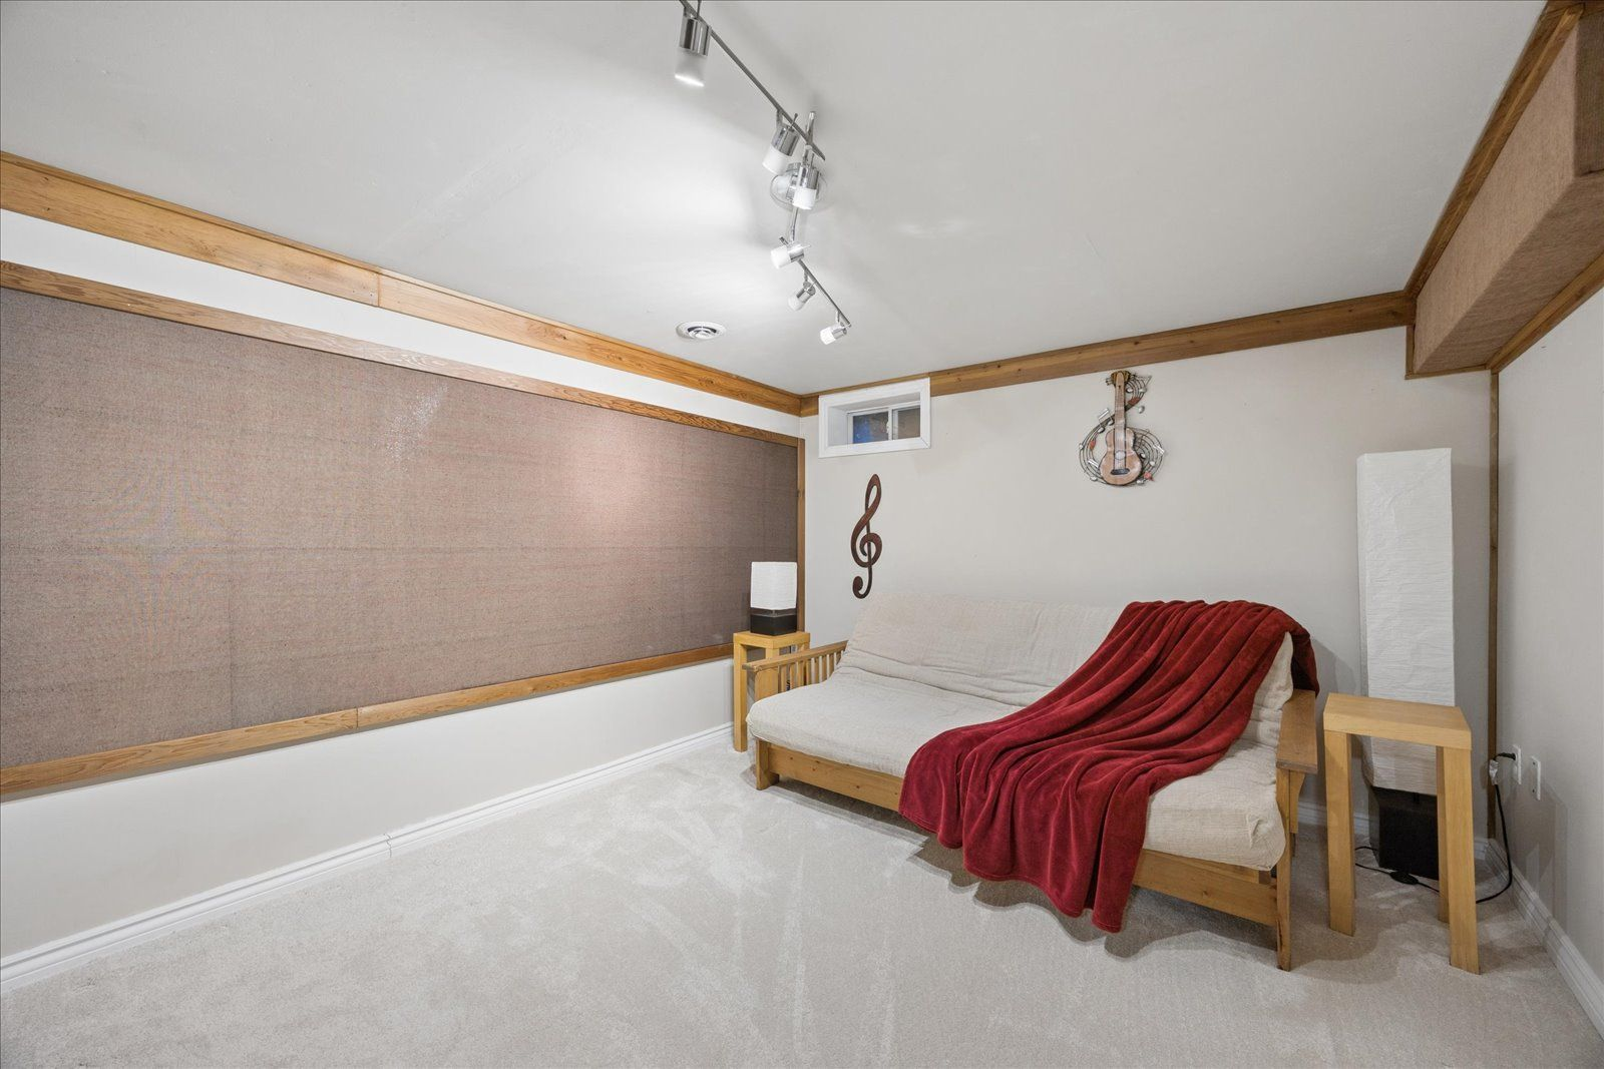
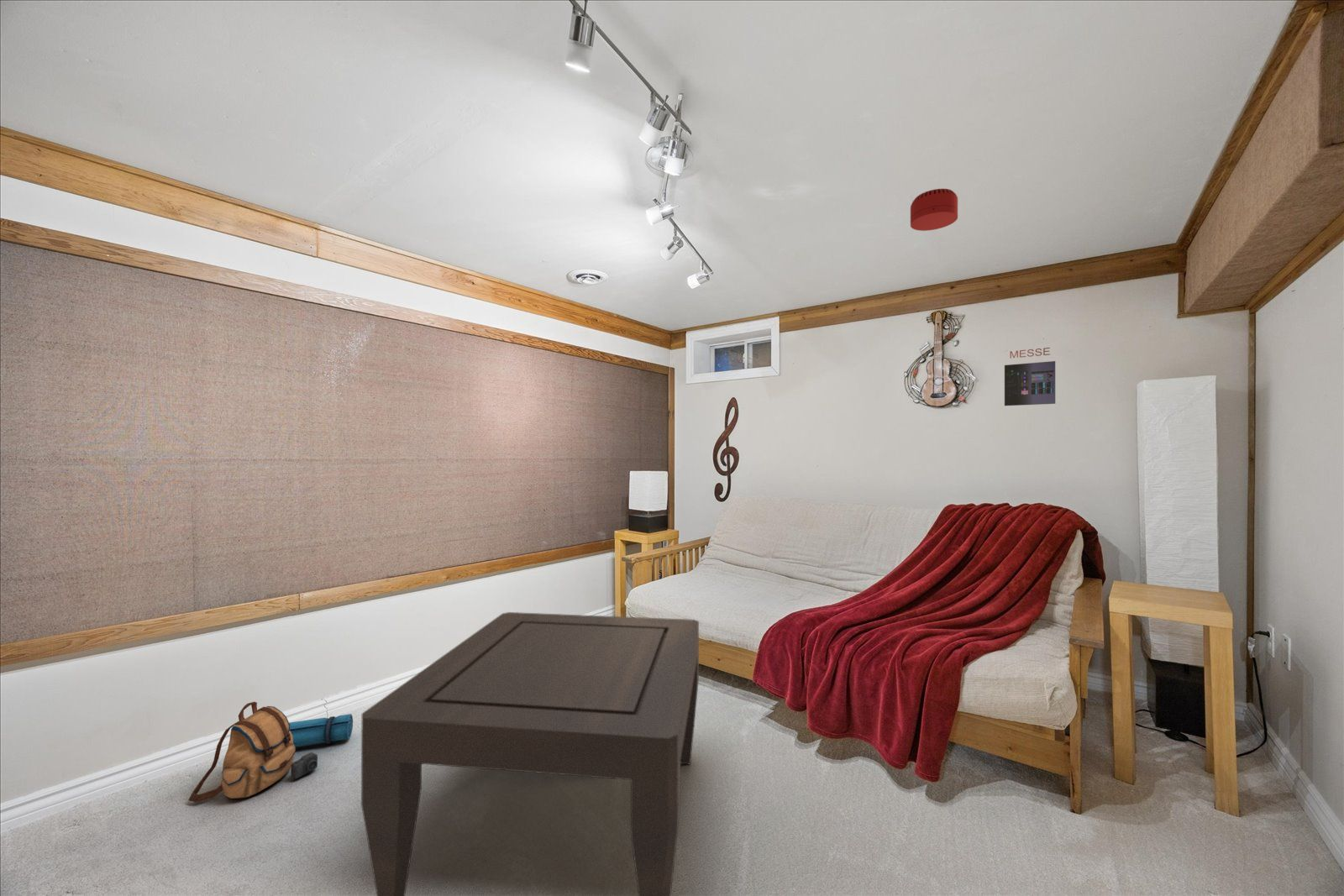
+ coffee table (565, 739)
+ album cover (1029, 377)
+ smoke detector (933, 209)
+ backpack (278, 726)
